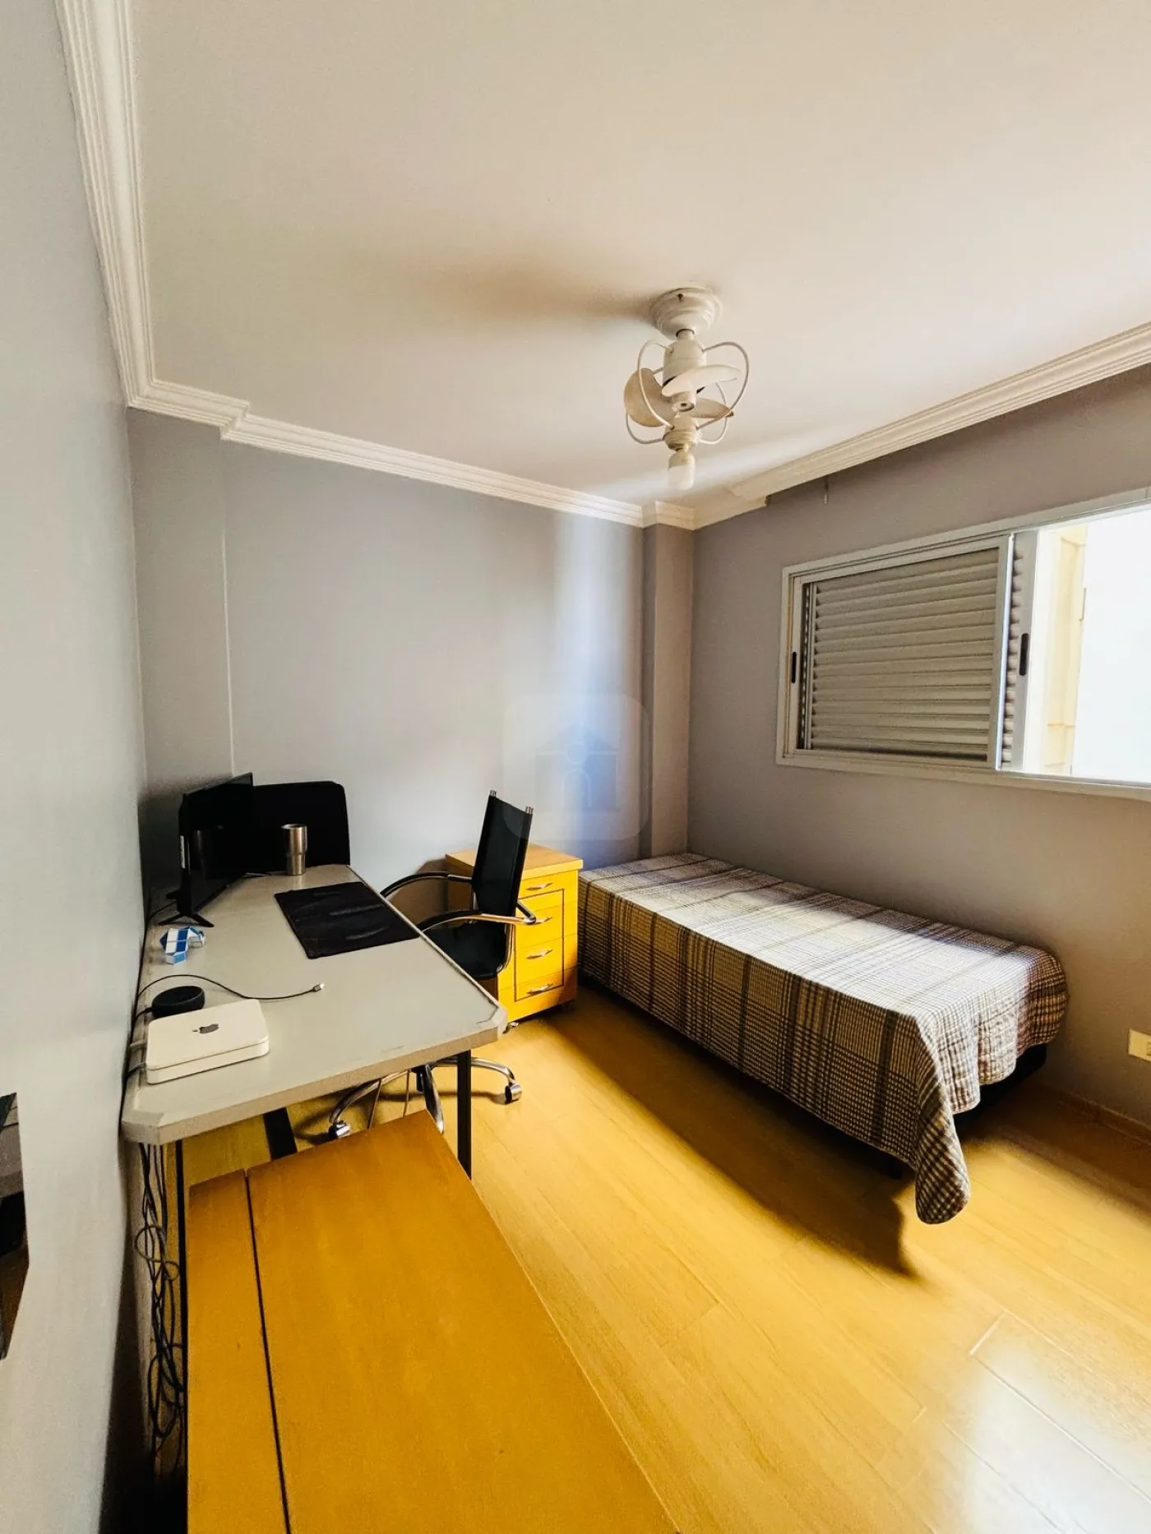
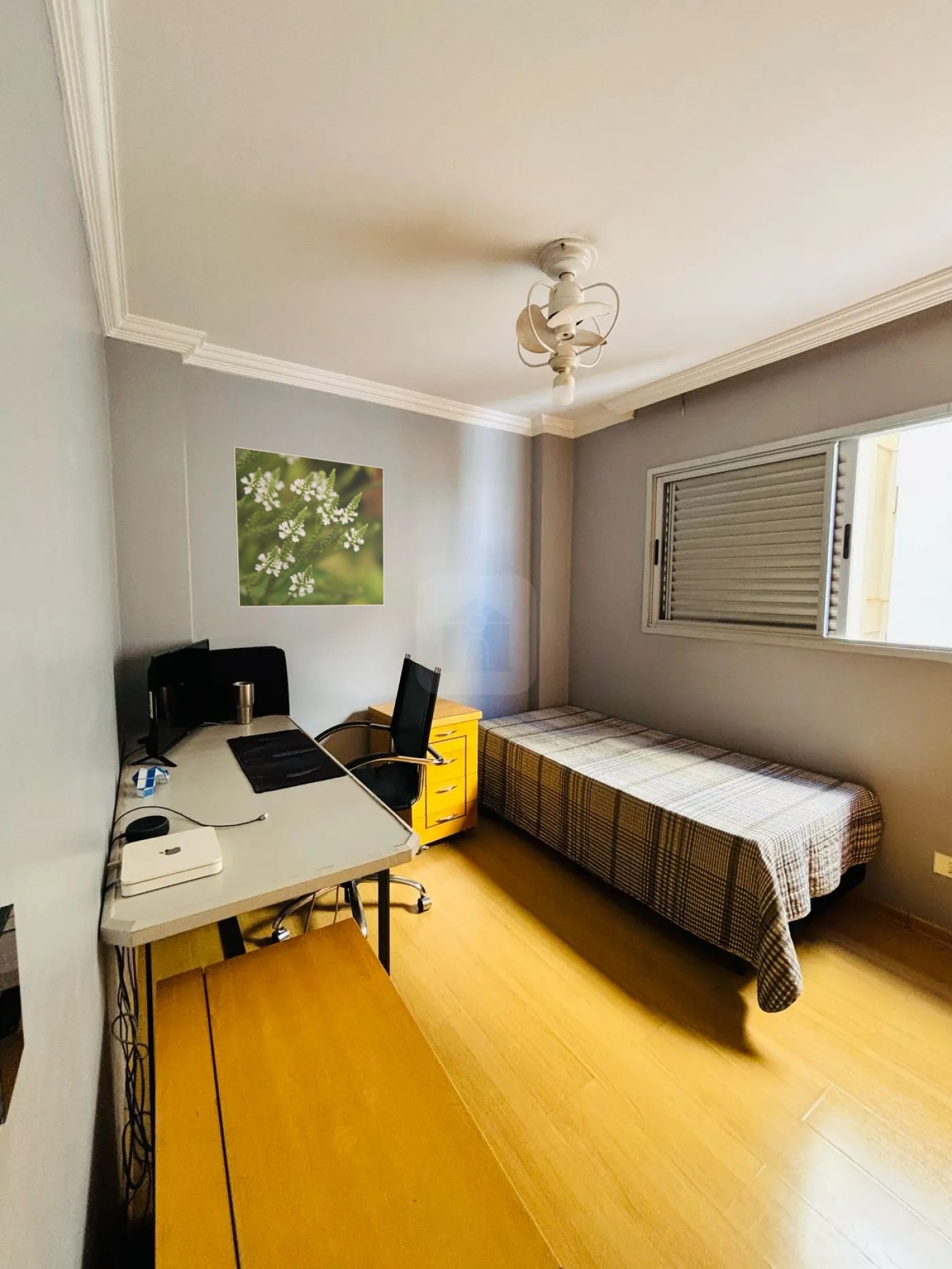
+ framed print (315, 533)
